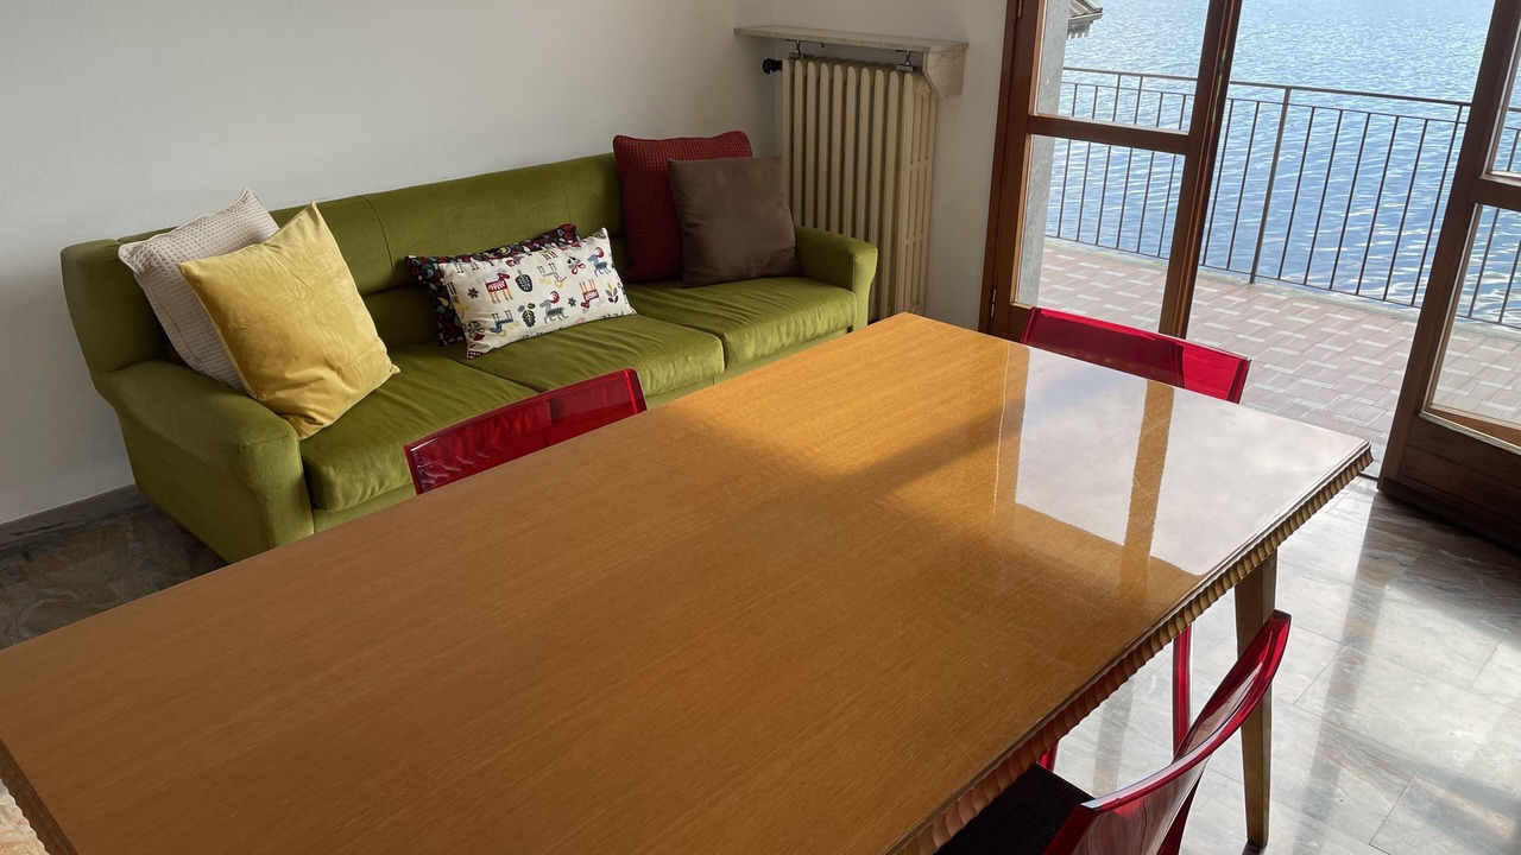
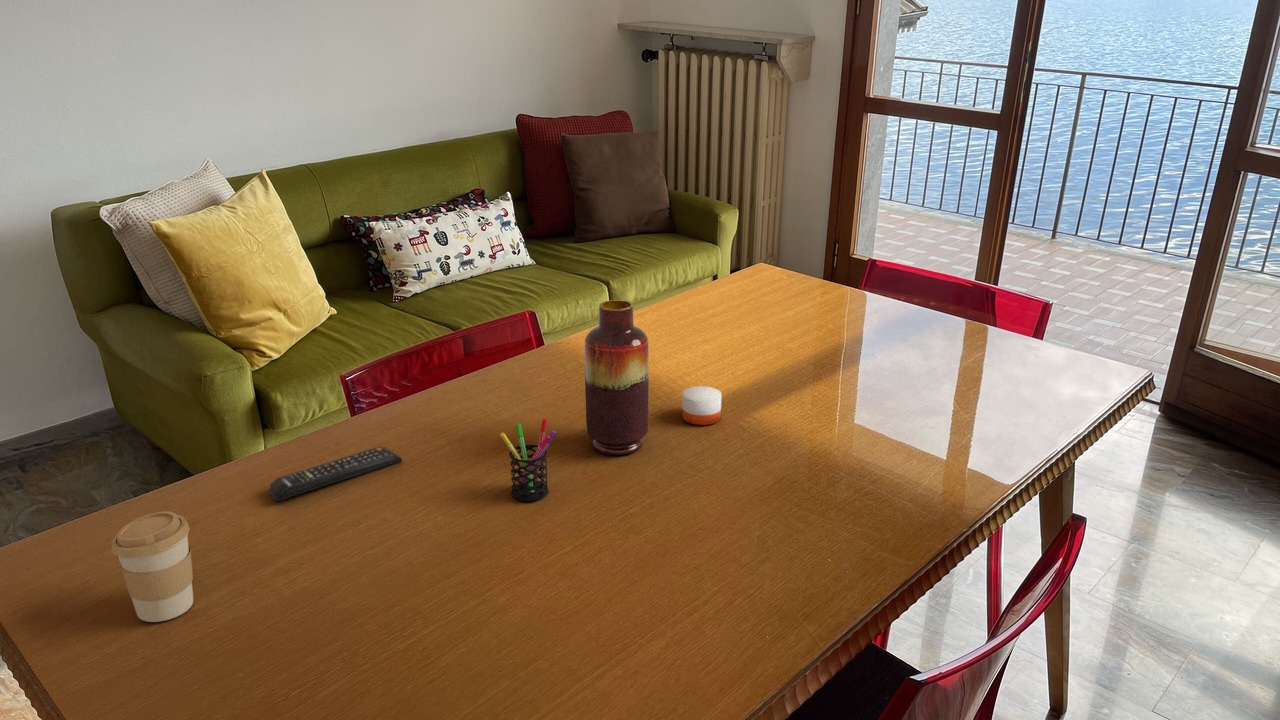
+ pen holder (528, 455)
+ remote control (337, 472)
+ coffee cup (156, 565)
+ candle (702, 392)
+ vase (616, 376)
